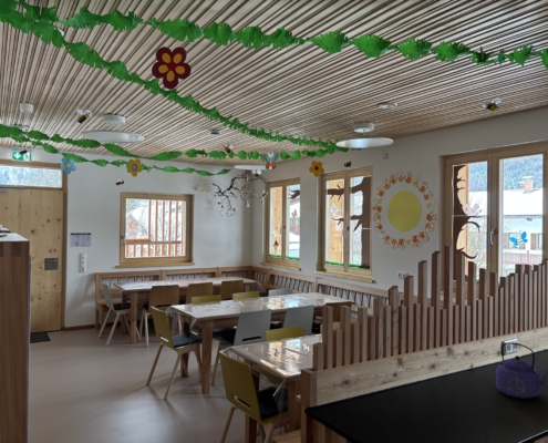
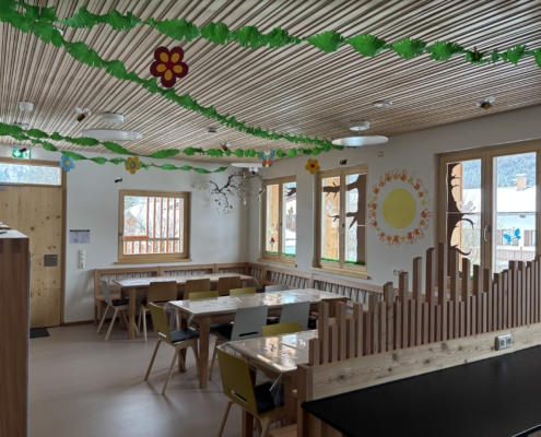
- kettle (524, 370)
